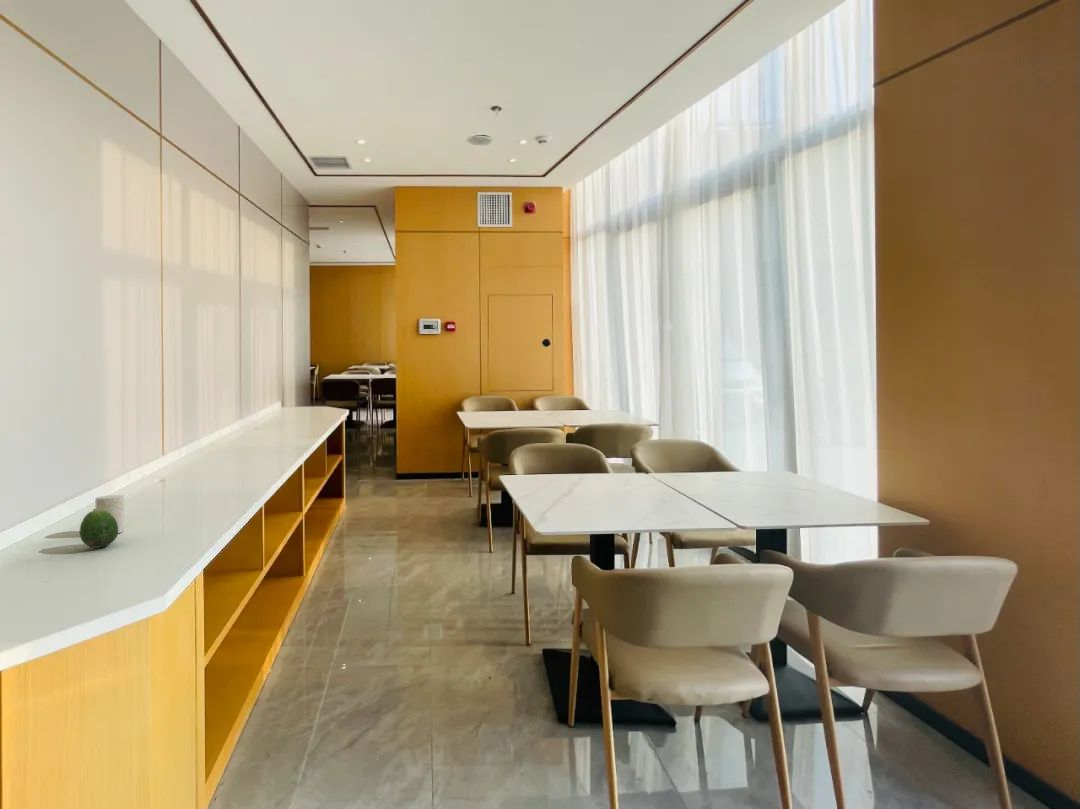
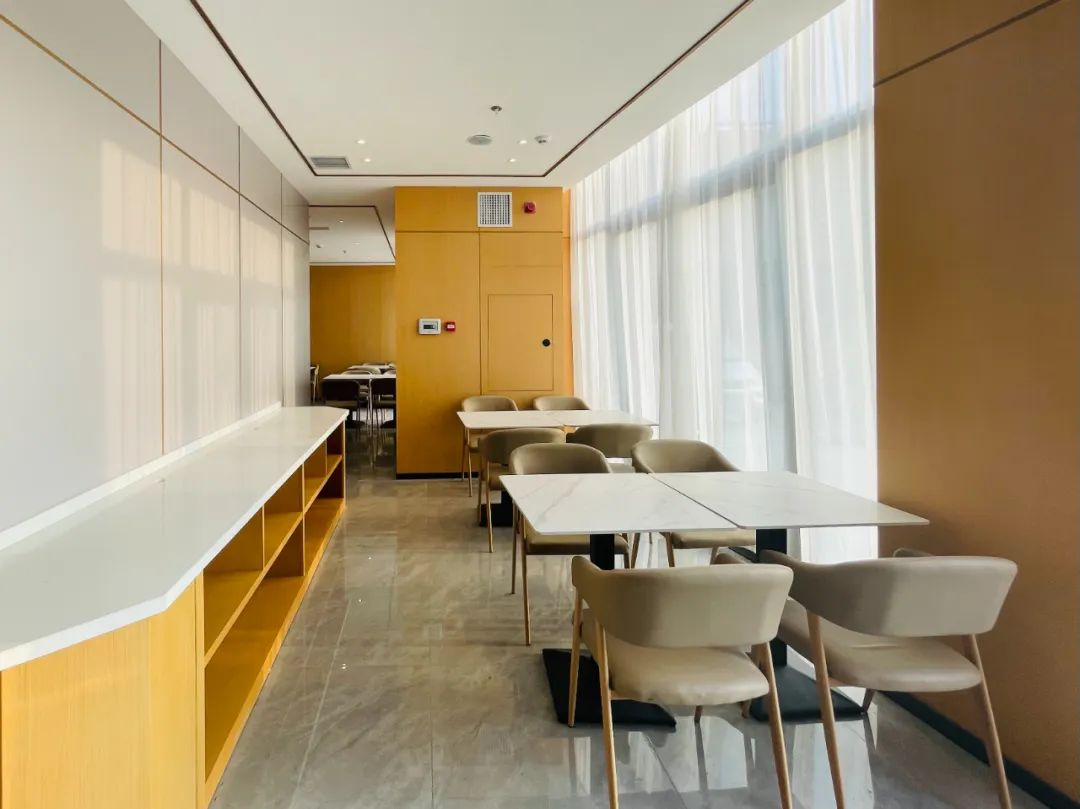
- fruit (99, 528)
- cup (110, 513)
